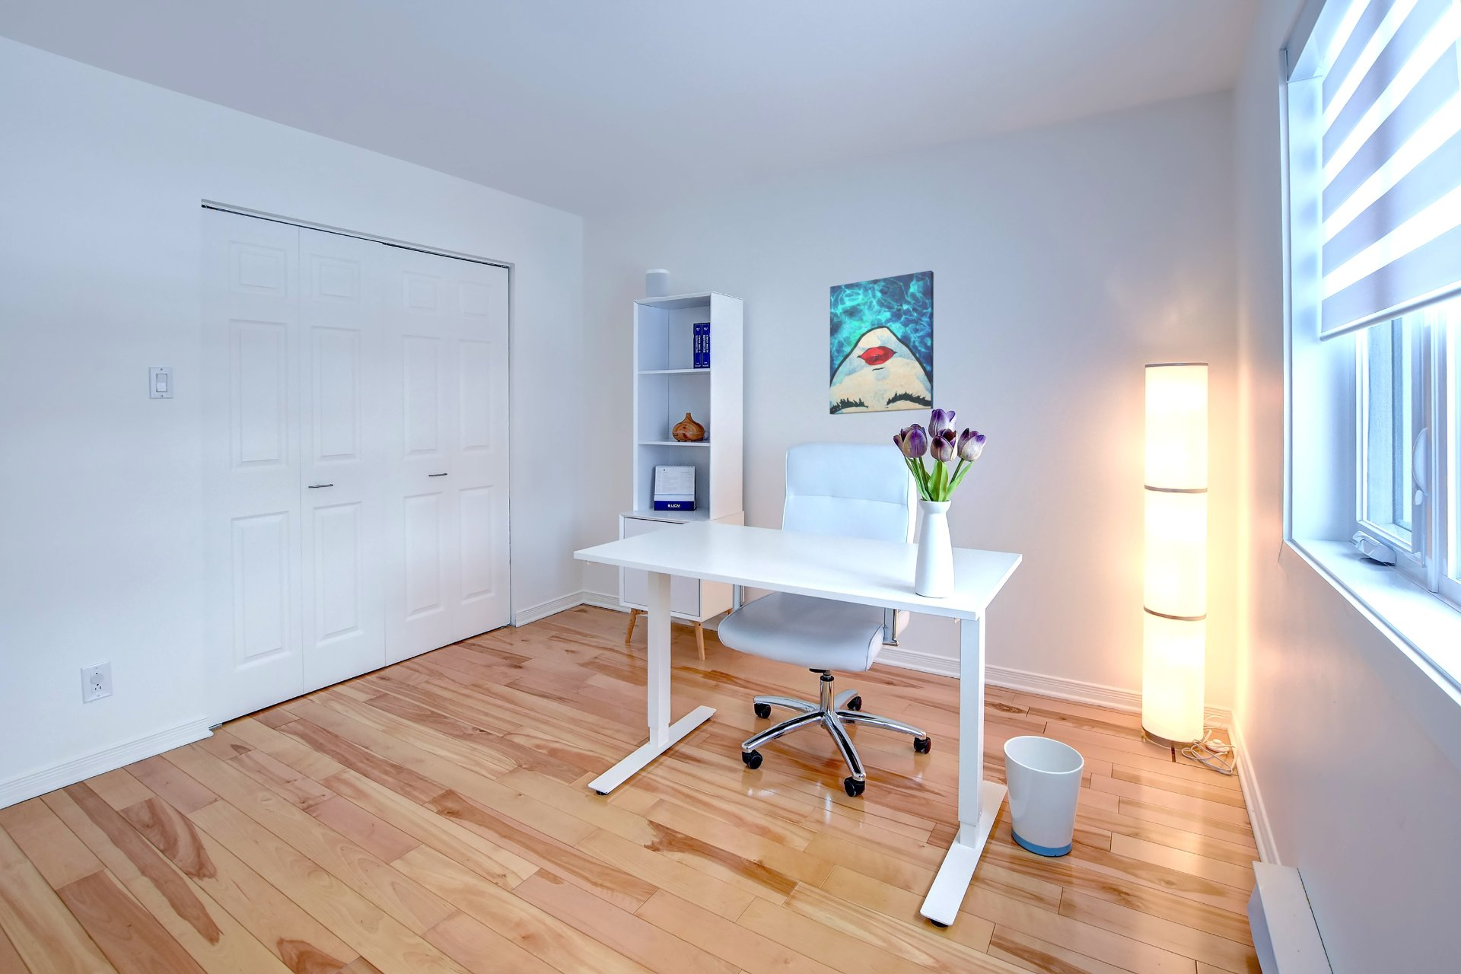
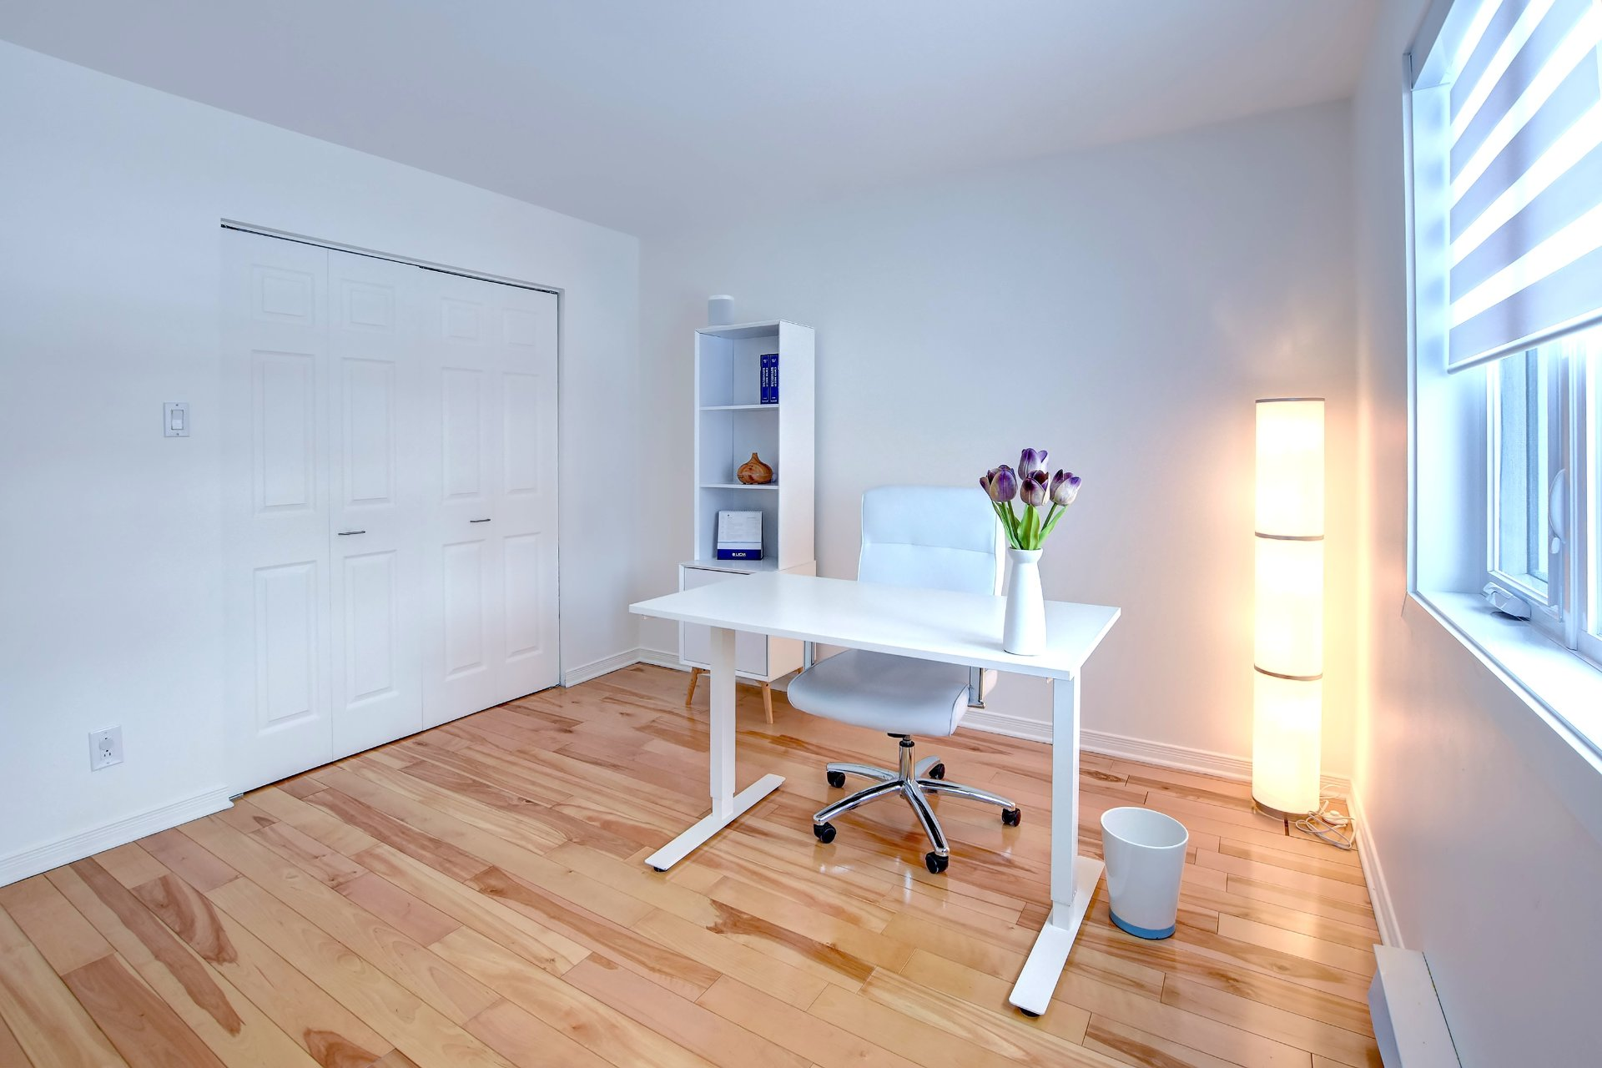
- wall art (879, 346)
